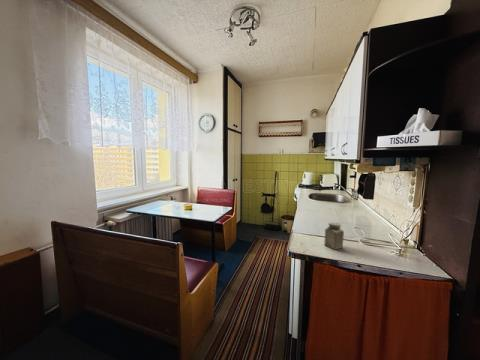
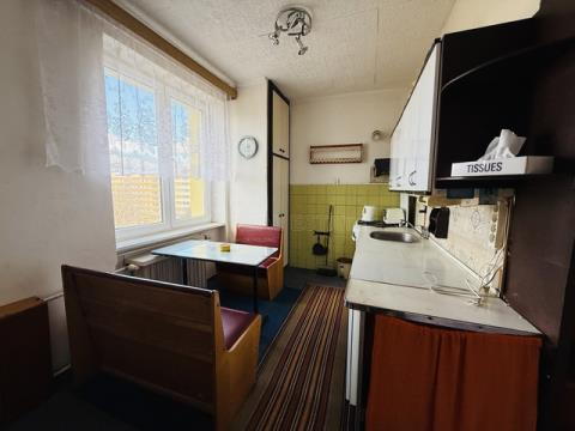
- salt shaker (334, 234)
